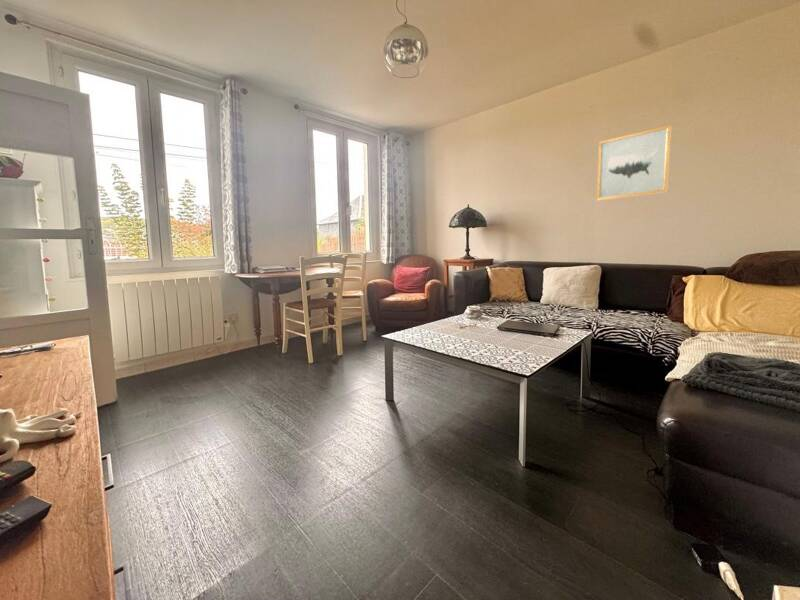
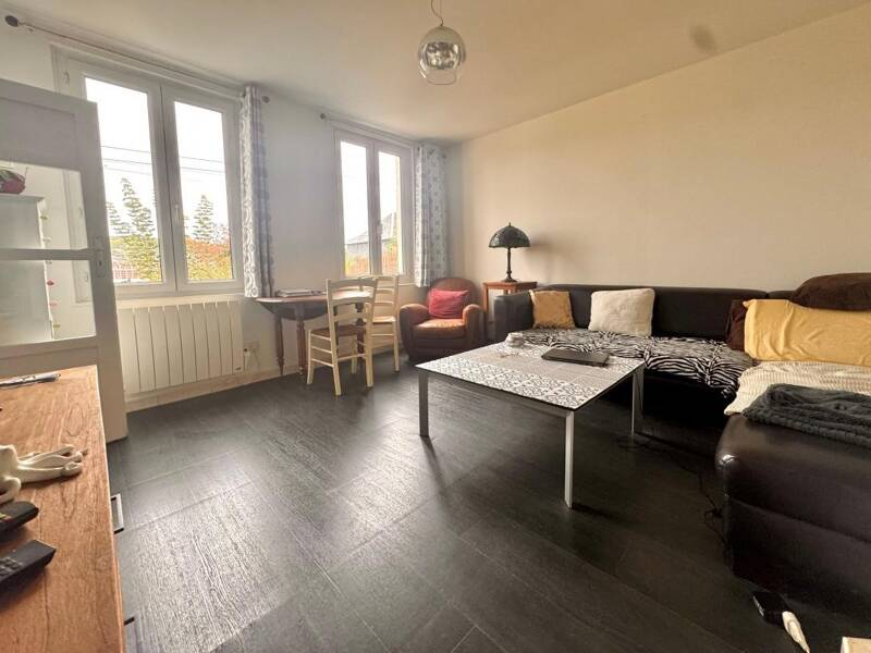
- wall art (631, 165)
